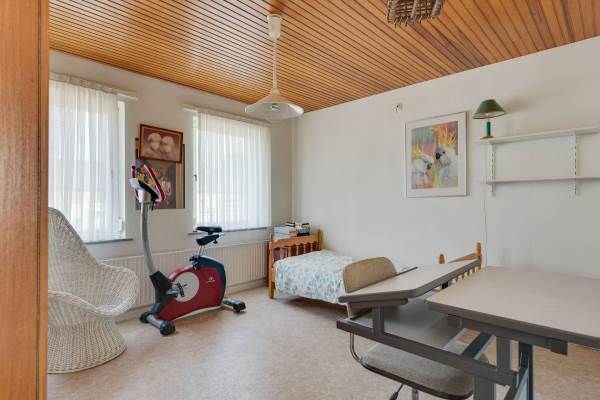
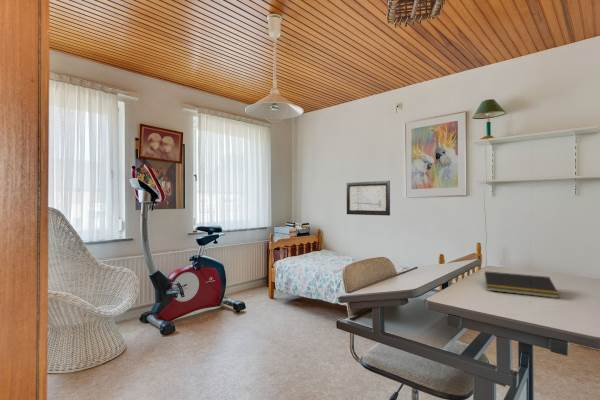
+ notepad (518, 283)
+ wall art (367, 198)
